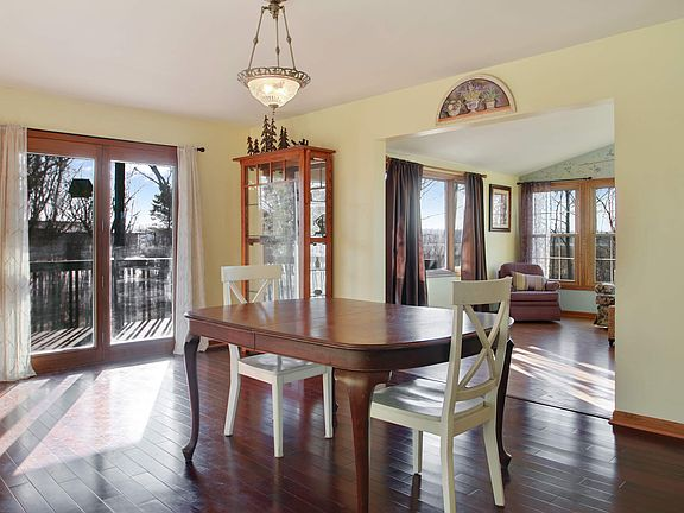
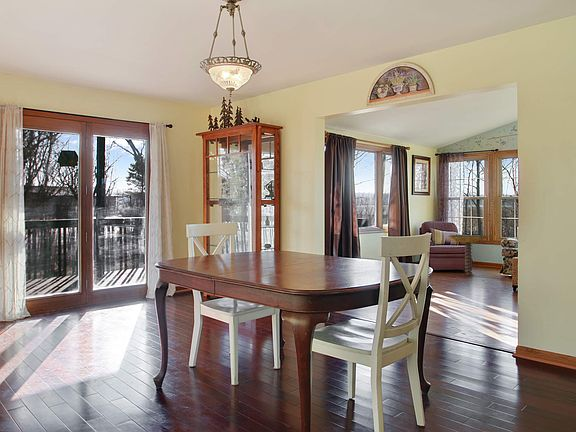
+ side table (468, 255)
